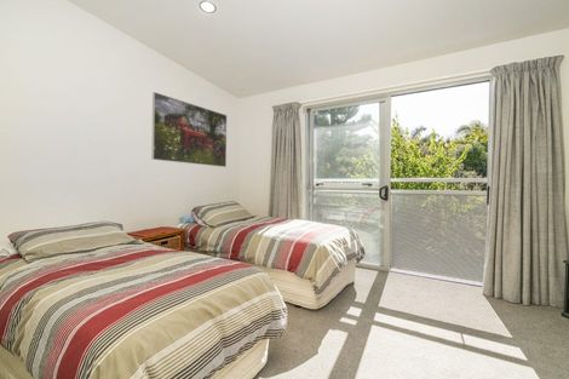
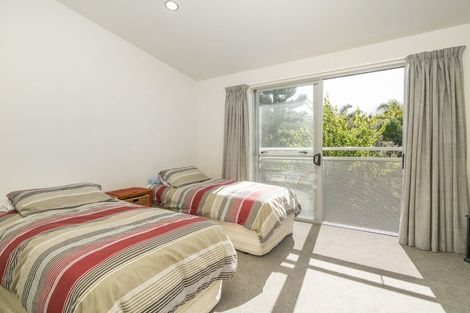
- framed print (194, 134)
